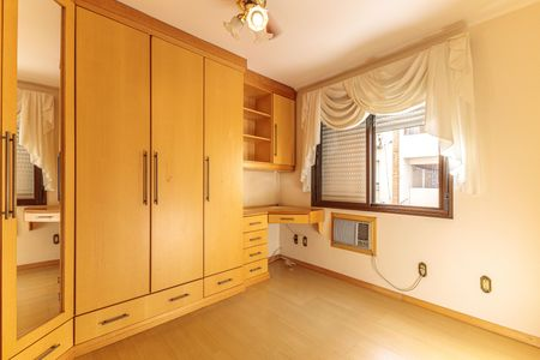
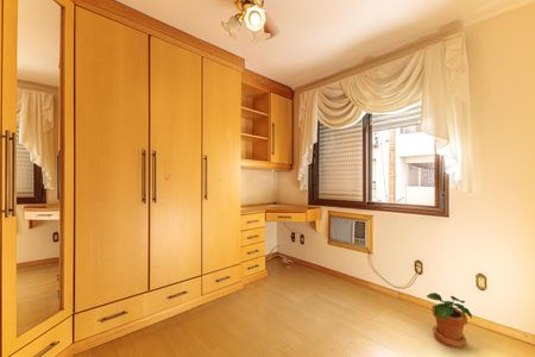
+ potted plant (445, 319)
